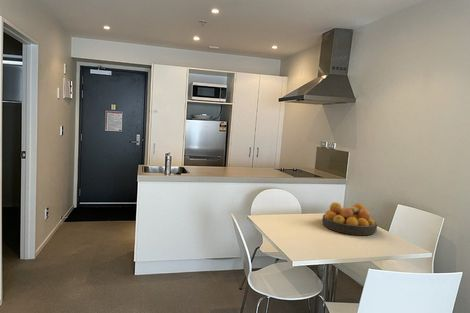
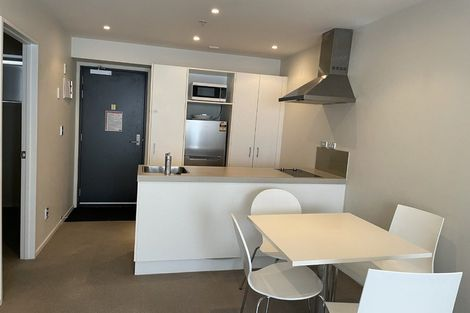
- fruit bowl (349, 215)
